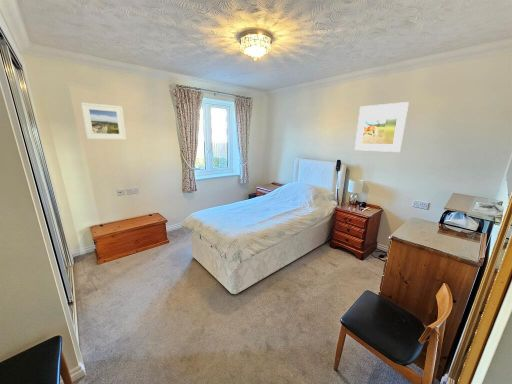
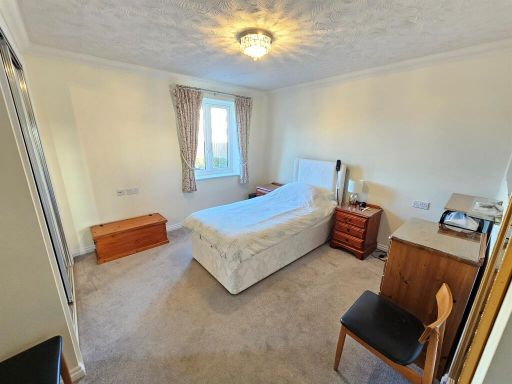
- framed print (104, 122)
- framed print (379, 128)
